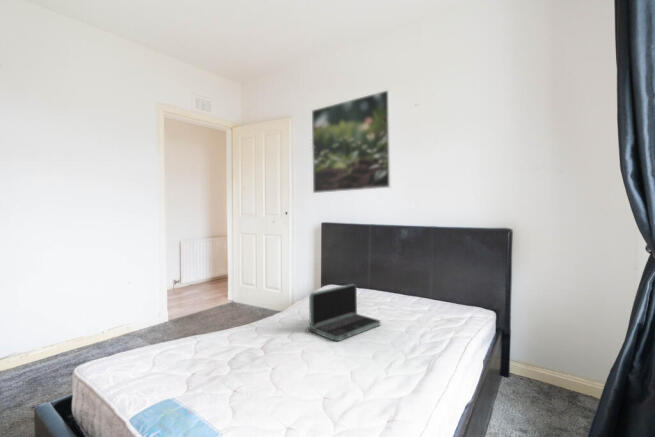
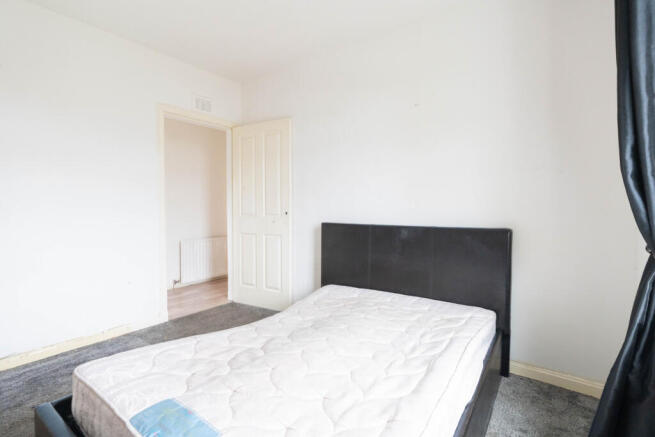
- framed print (348, 145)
- laptop (342, 308)
